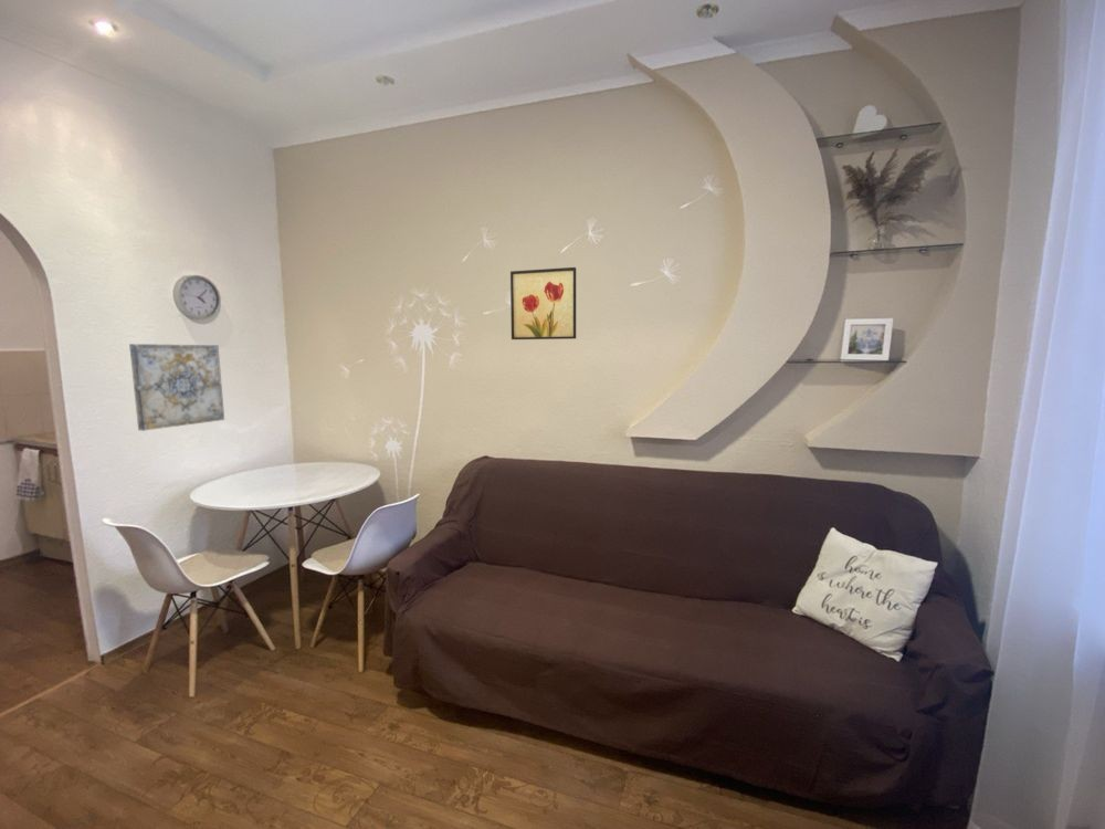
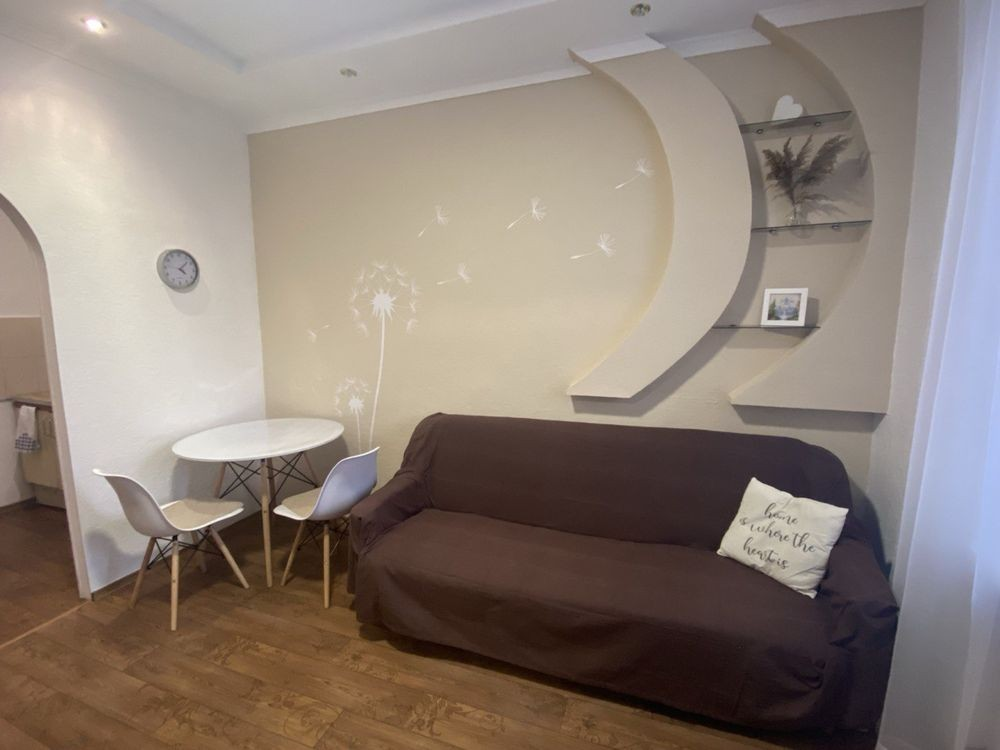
- wall art (543, 304)
- wall art (180, 385)
